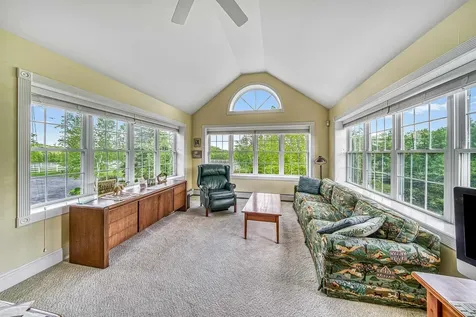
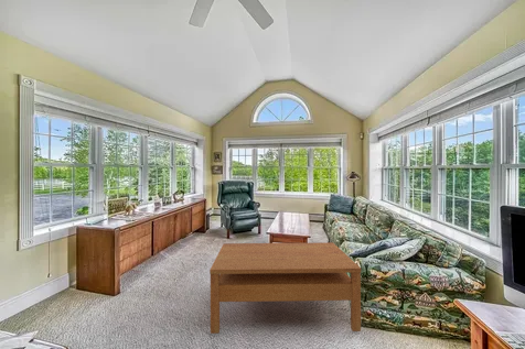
+ coffee table (281, 280)
